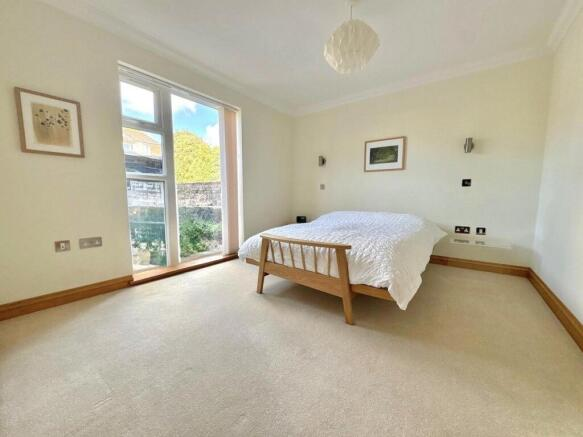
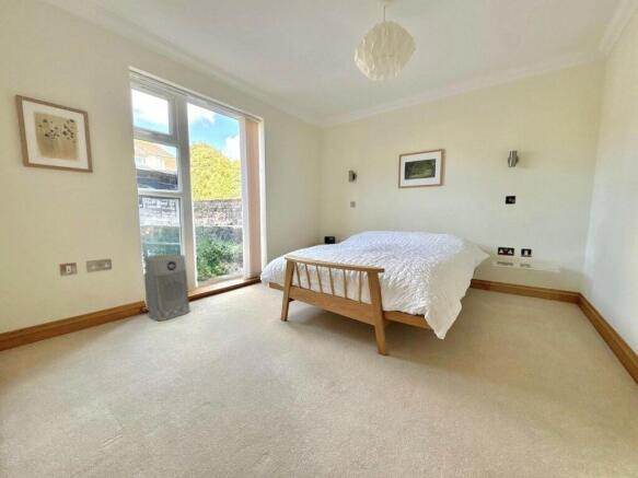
+ air purifier (166, 284)
